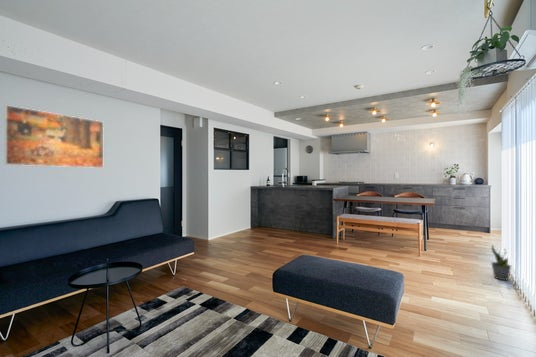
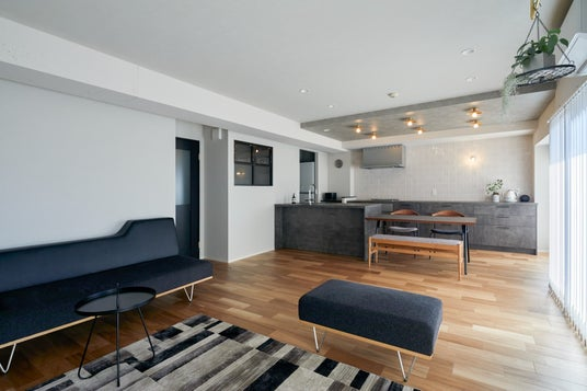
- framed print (60, 140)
- potted plant (500, 261)
